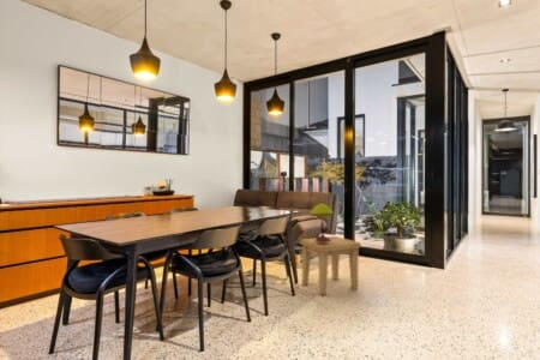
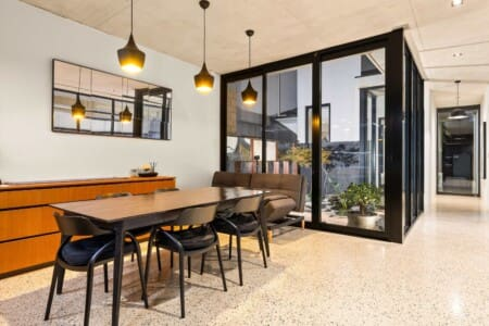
- side table (331, 263)
- table lamp (323, 223)
